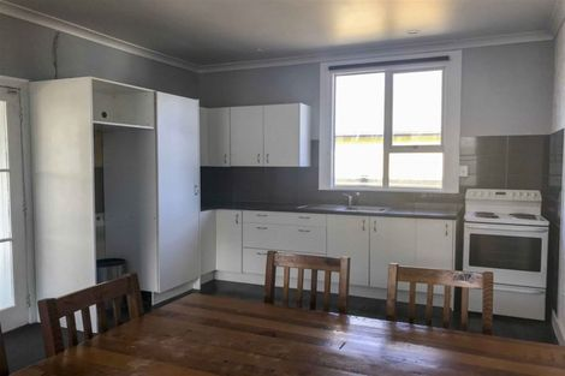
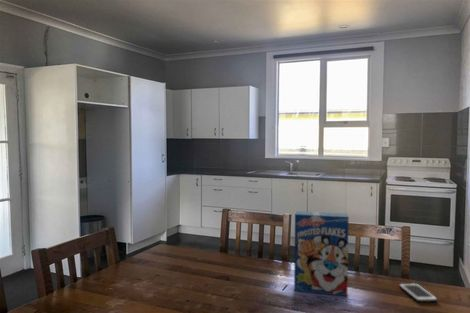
+ cereal box (320, 252)
+ cell phone (417, 292)
